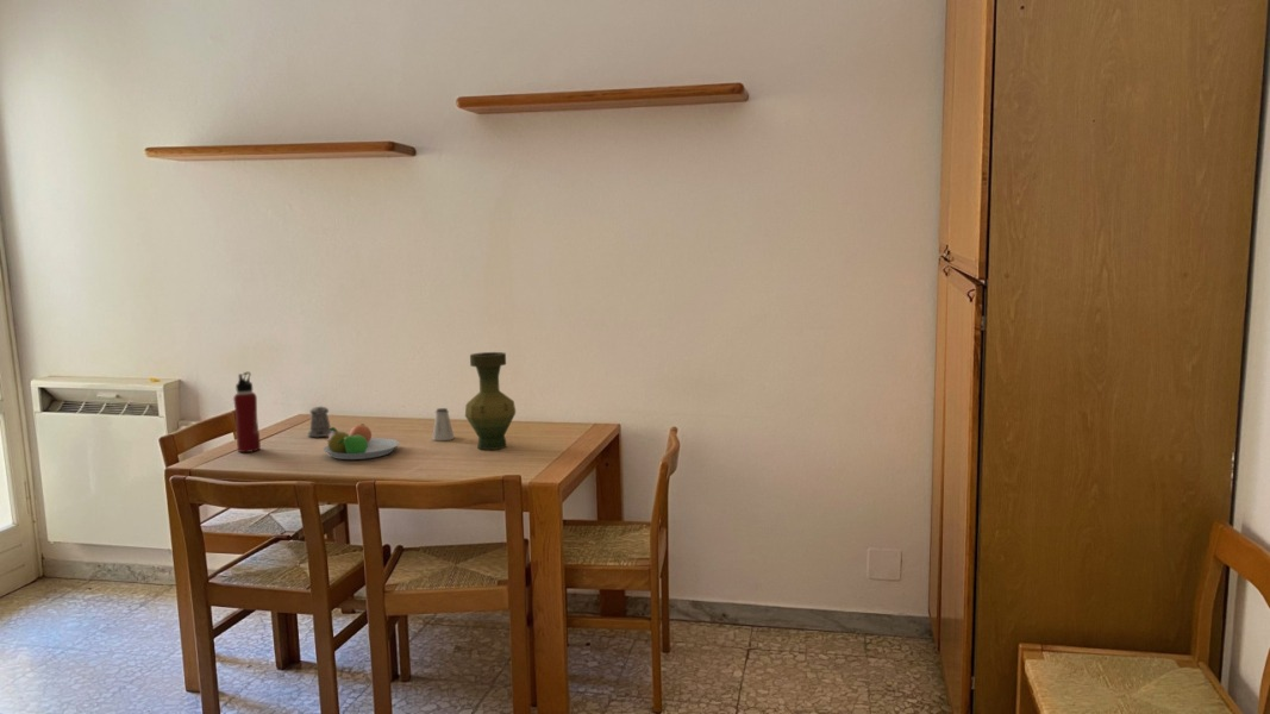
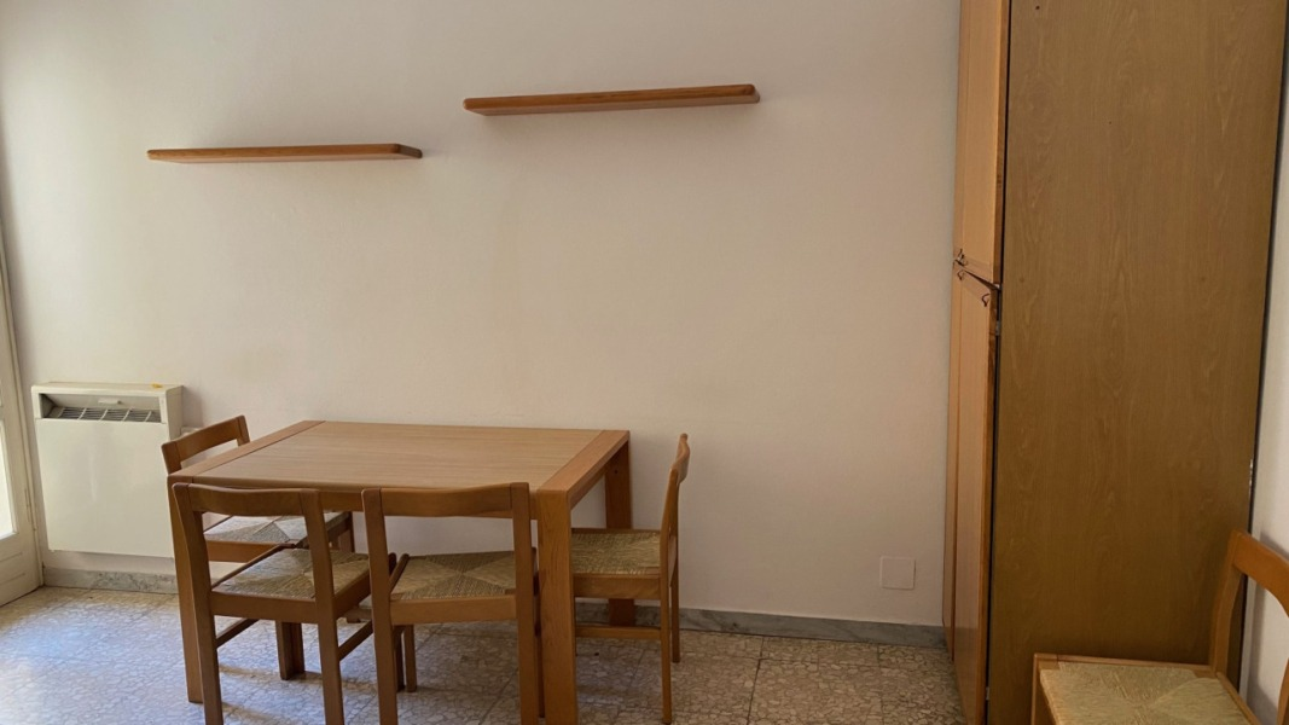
- vase (489, 400)
- fruit bowl (358, 439)
- saltshaker (442, 424)
- water bottle (246, 411)
- pepper shaker (319, 419)
